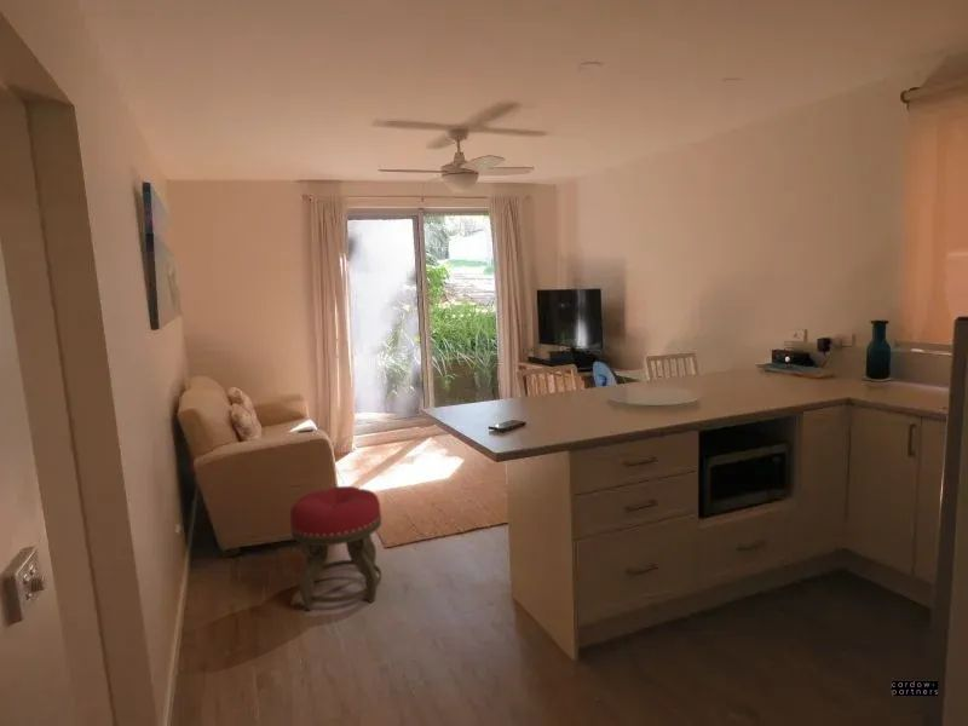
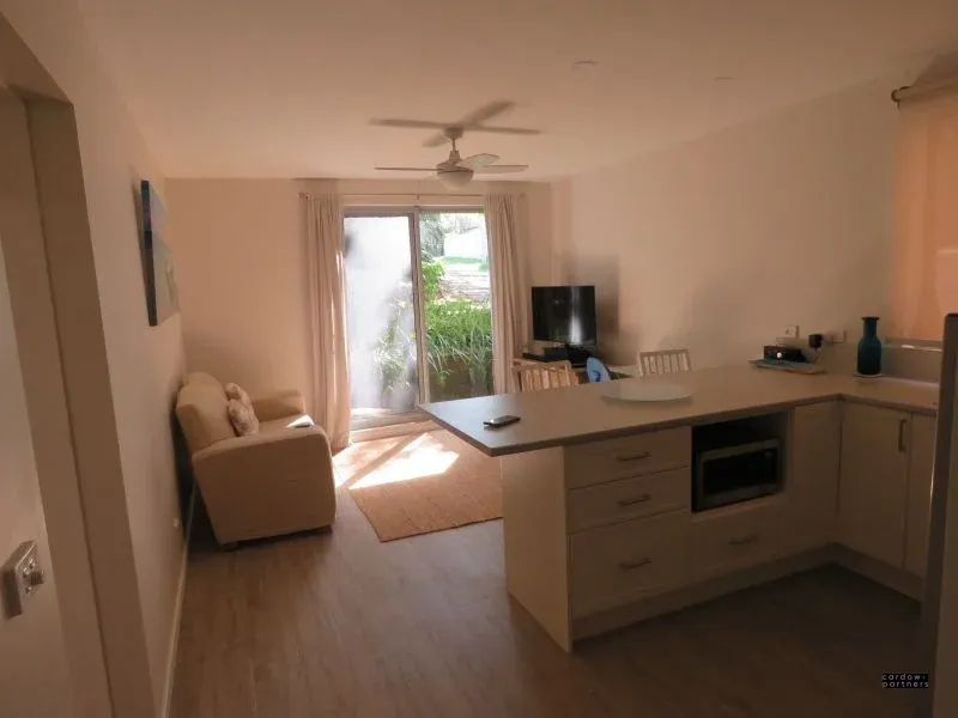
- stool (338, 543)
